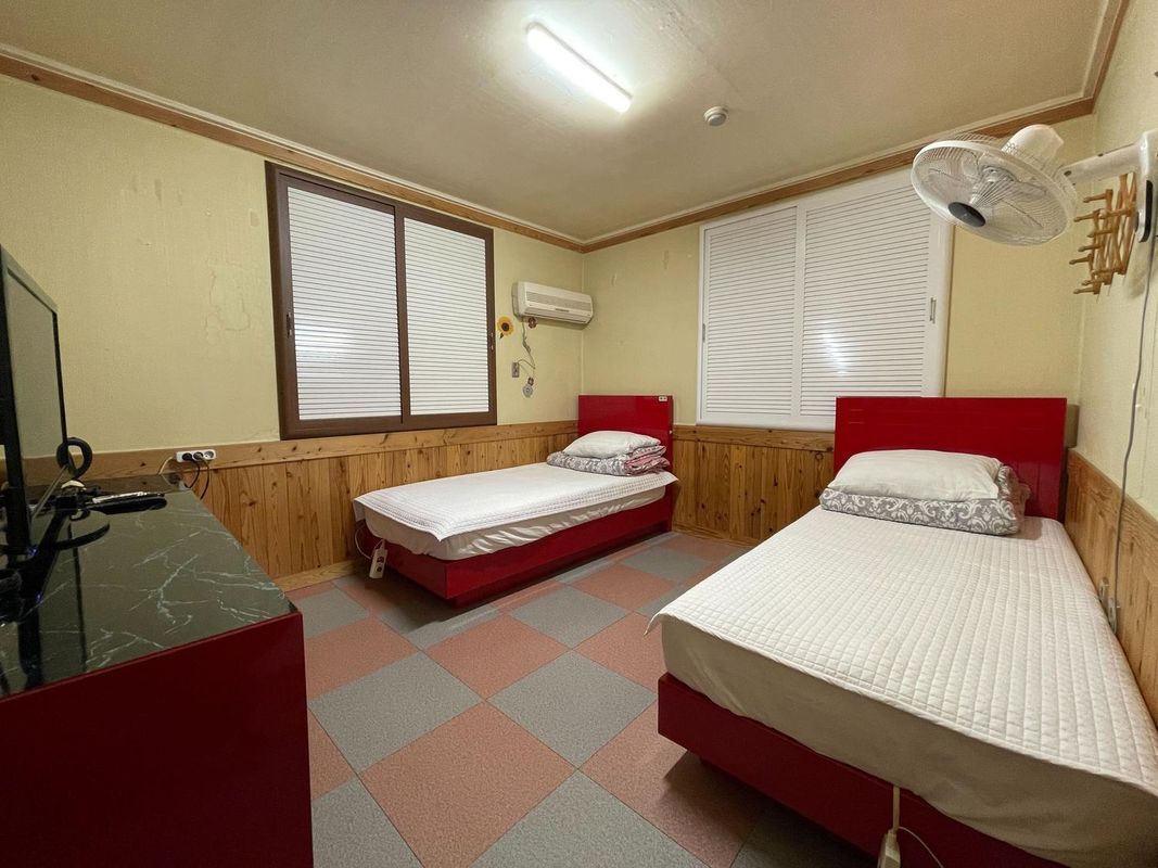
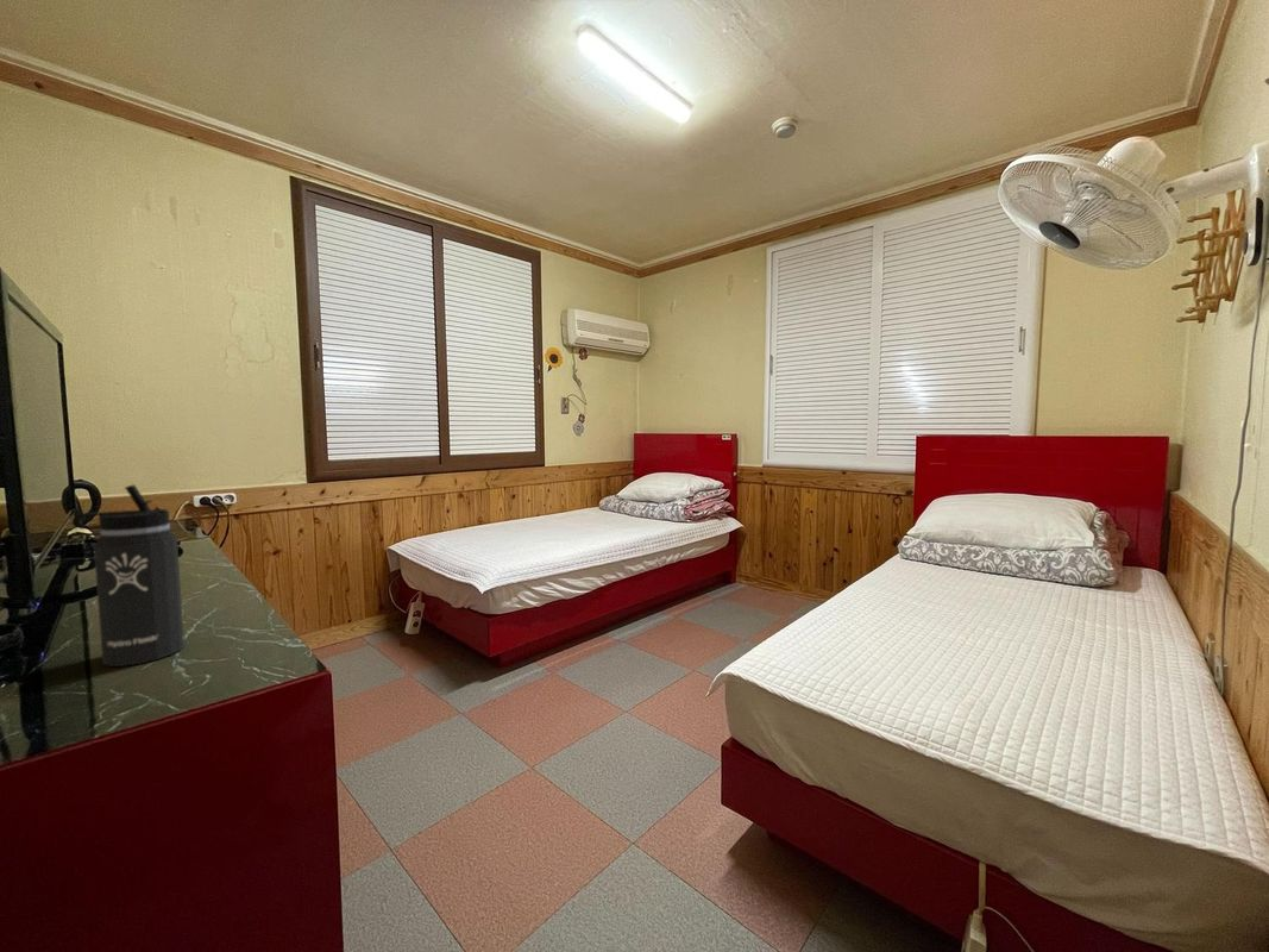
+ thermos bottle (130, 570)
